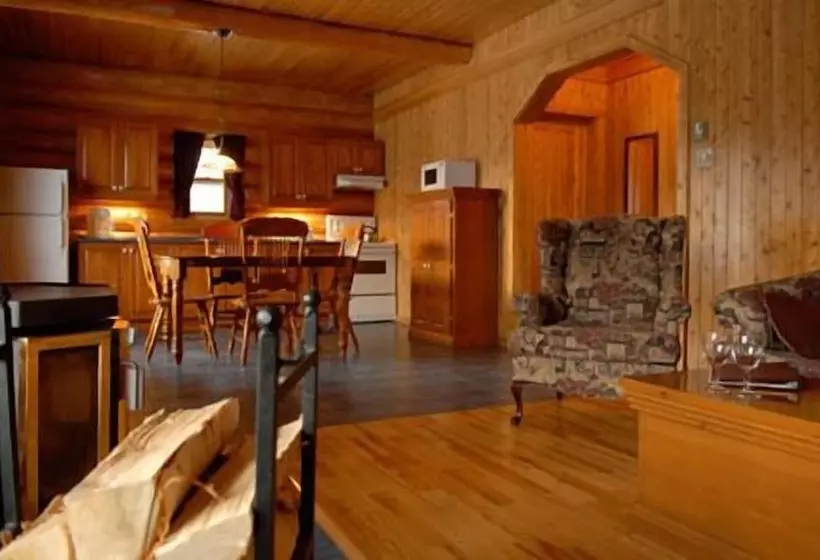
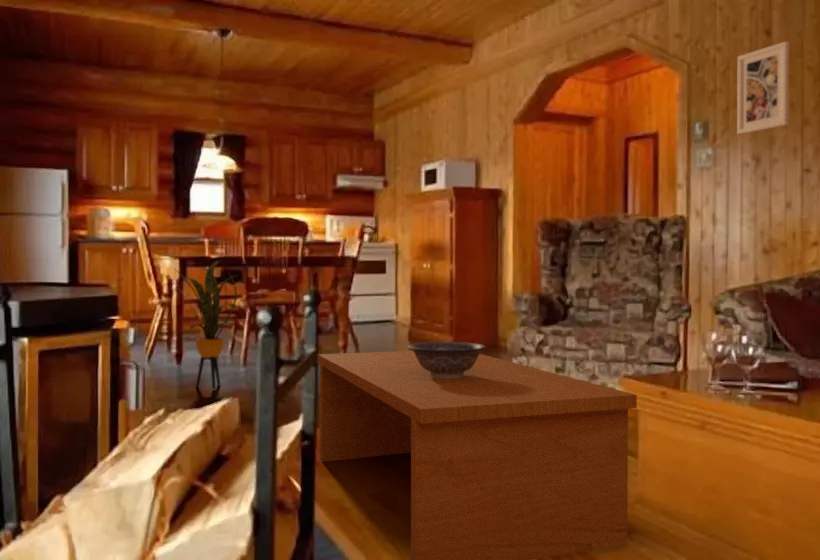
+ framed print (762, 89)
+ coffee table (446, 433)
+ decorative bowl (446, 360)
+ house plant (205, 324)
